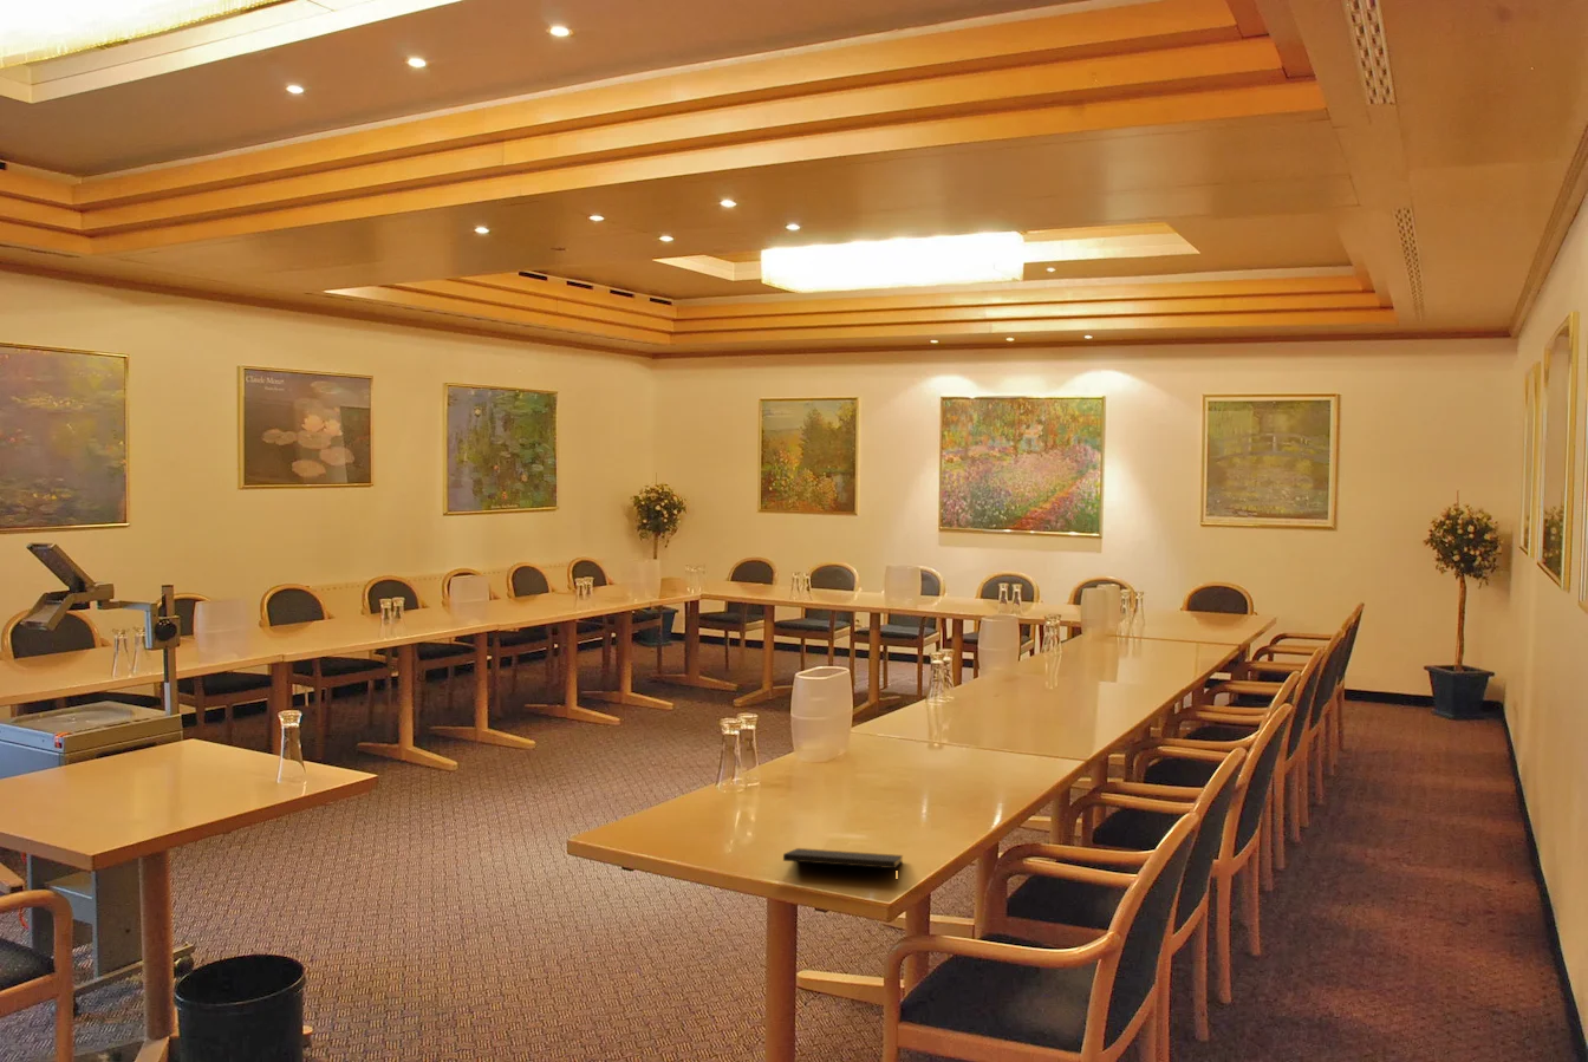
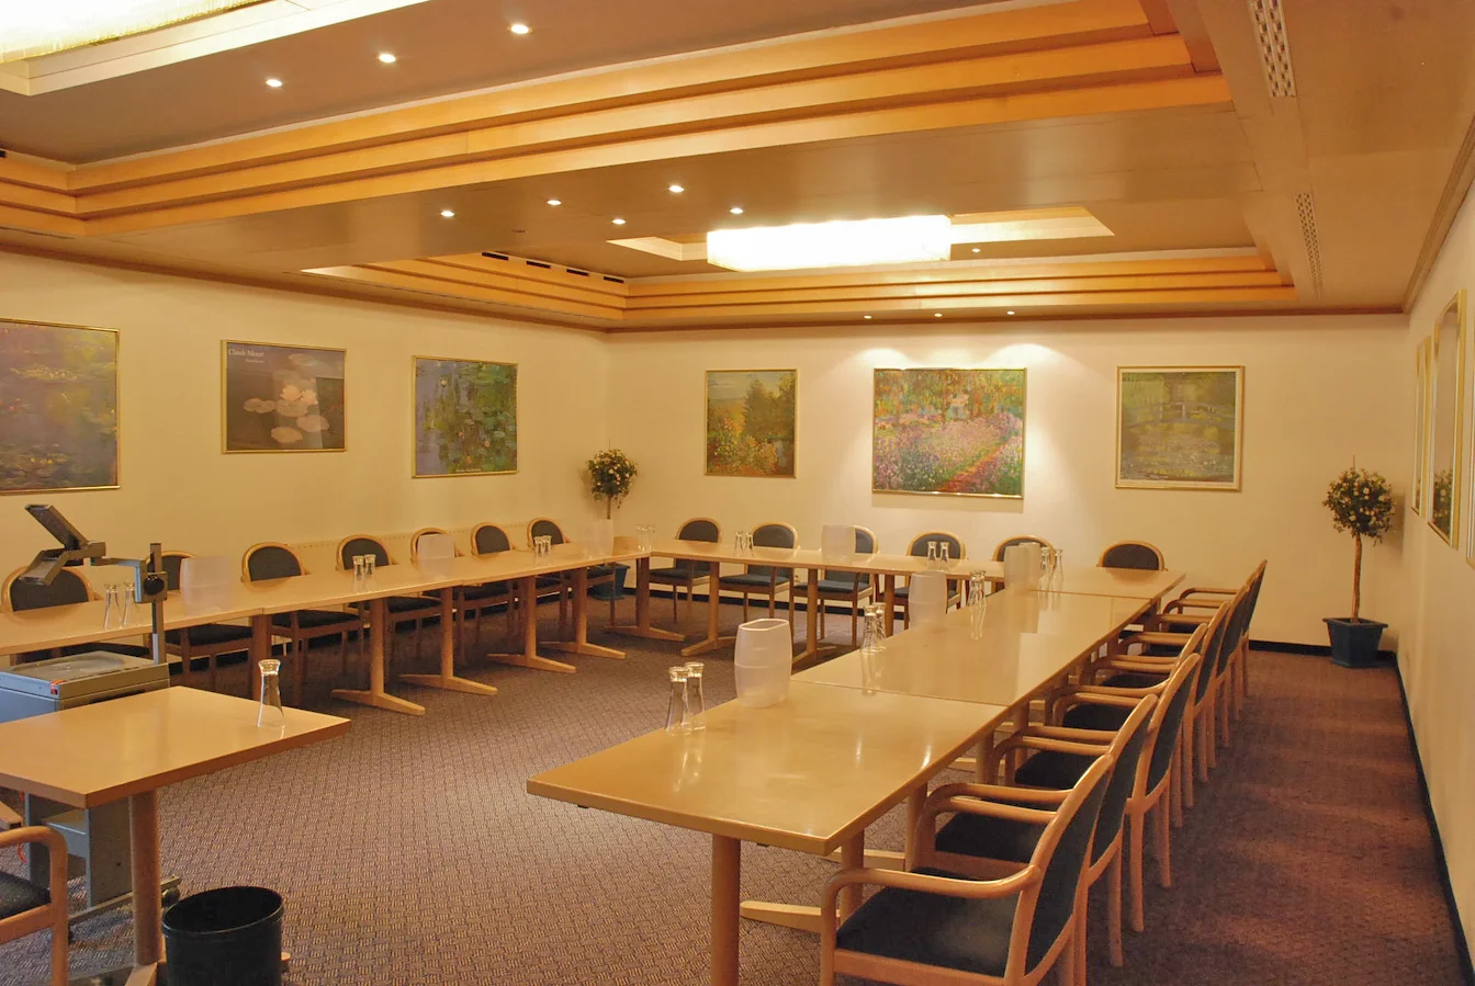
- notepad (844, 858)
